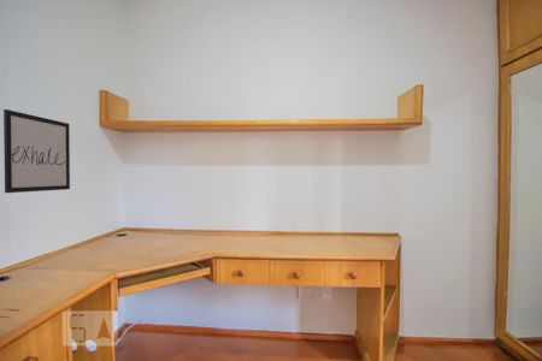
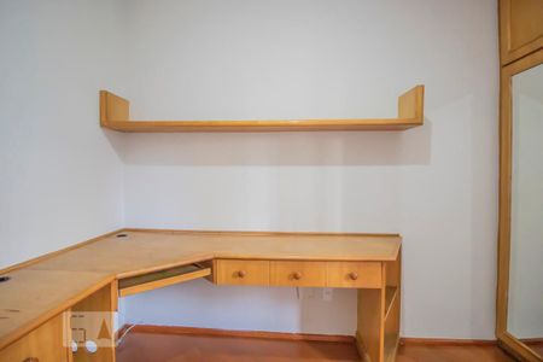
- wall art (40, 154)
